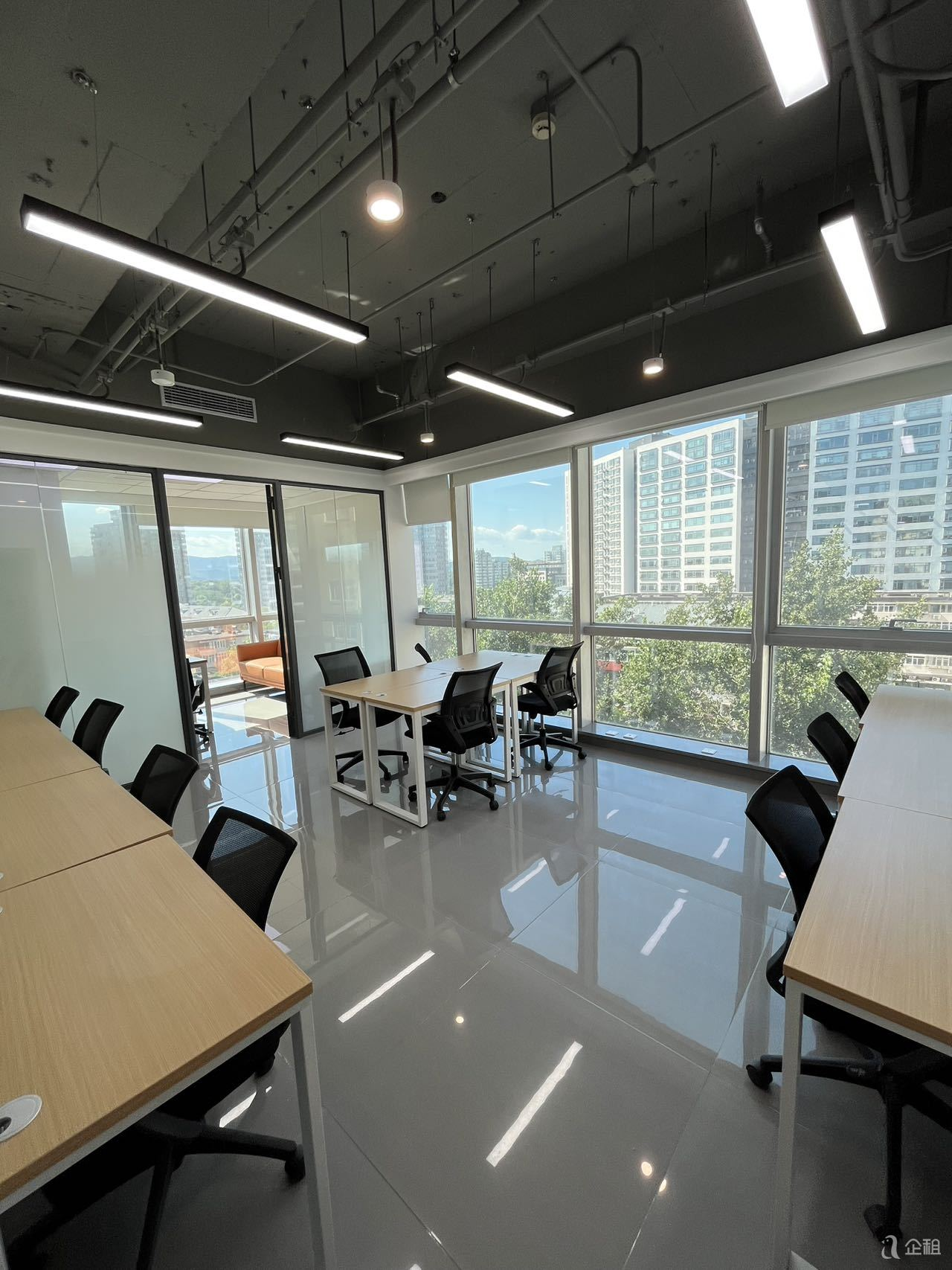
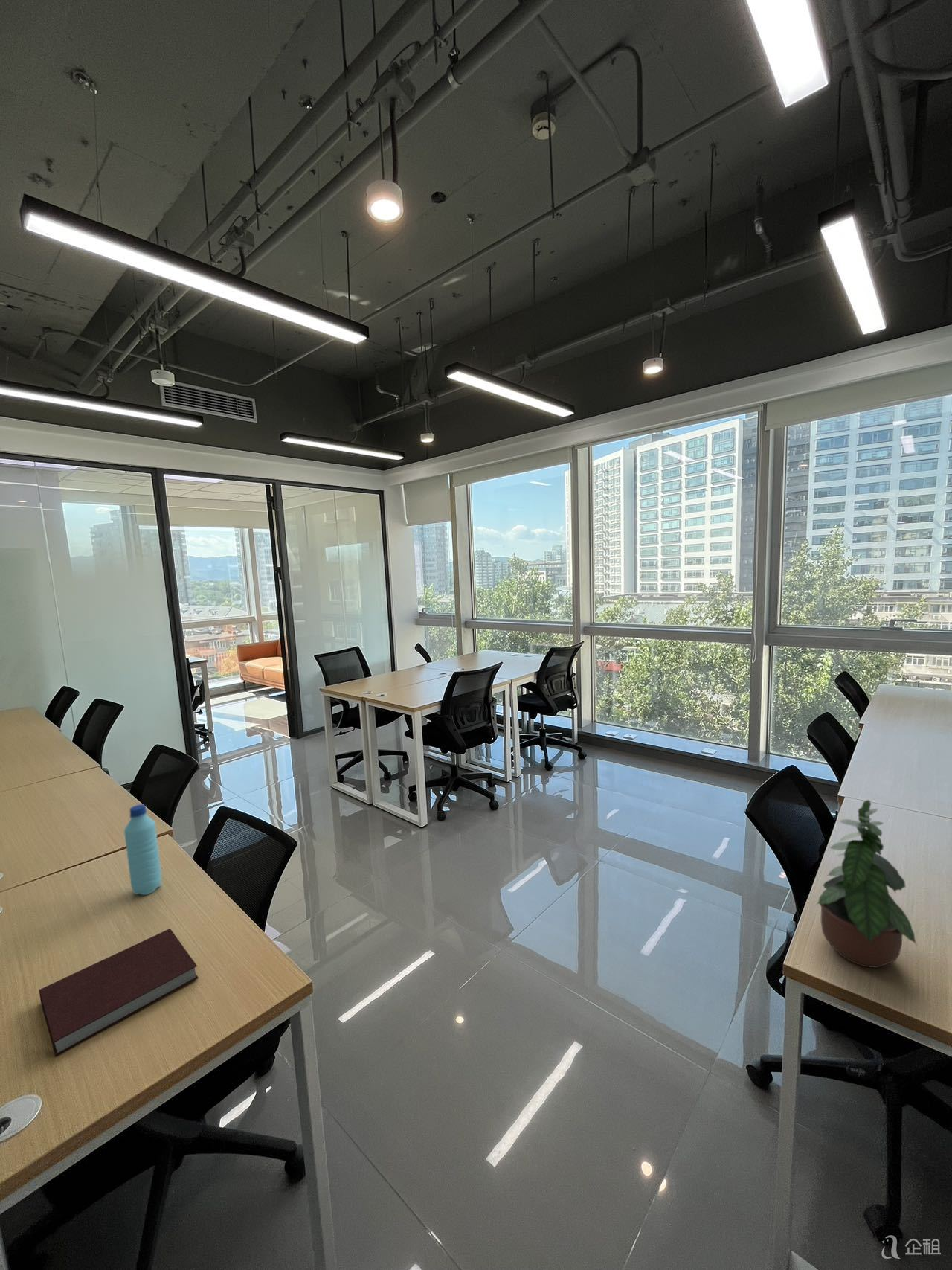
+ potted plant (867, 878)
+ notebook (120, 984)
+ water bottle (142, 848)
